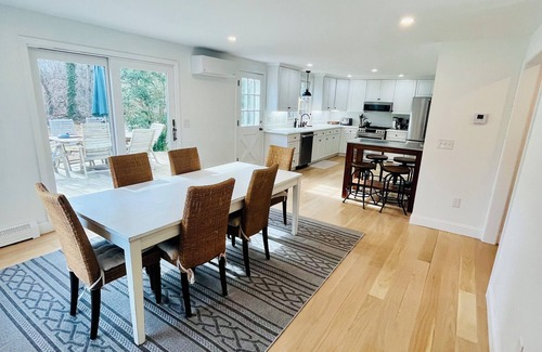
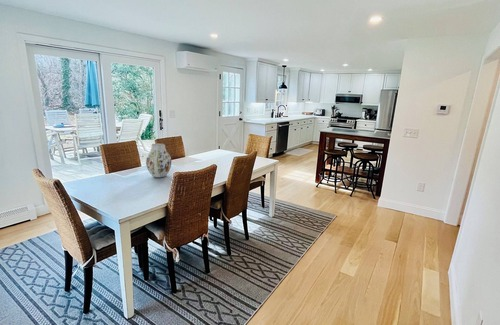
+ vase (158, 160)
